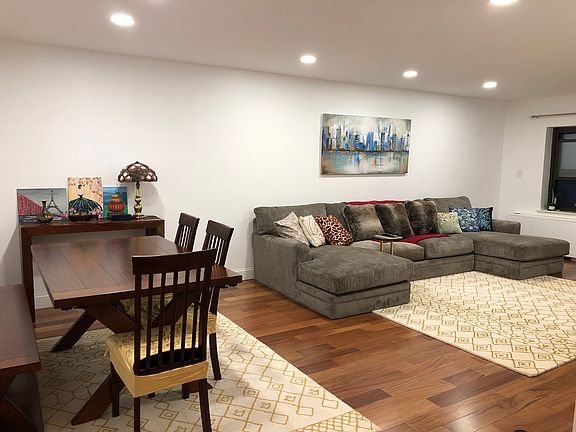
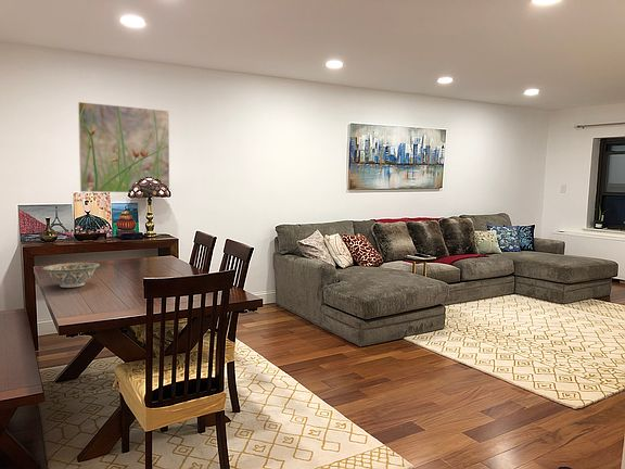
+ decorative bowl (72, 275)
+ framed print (126, 150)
